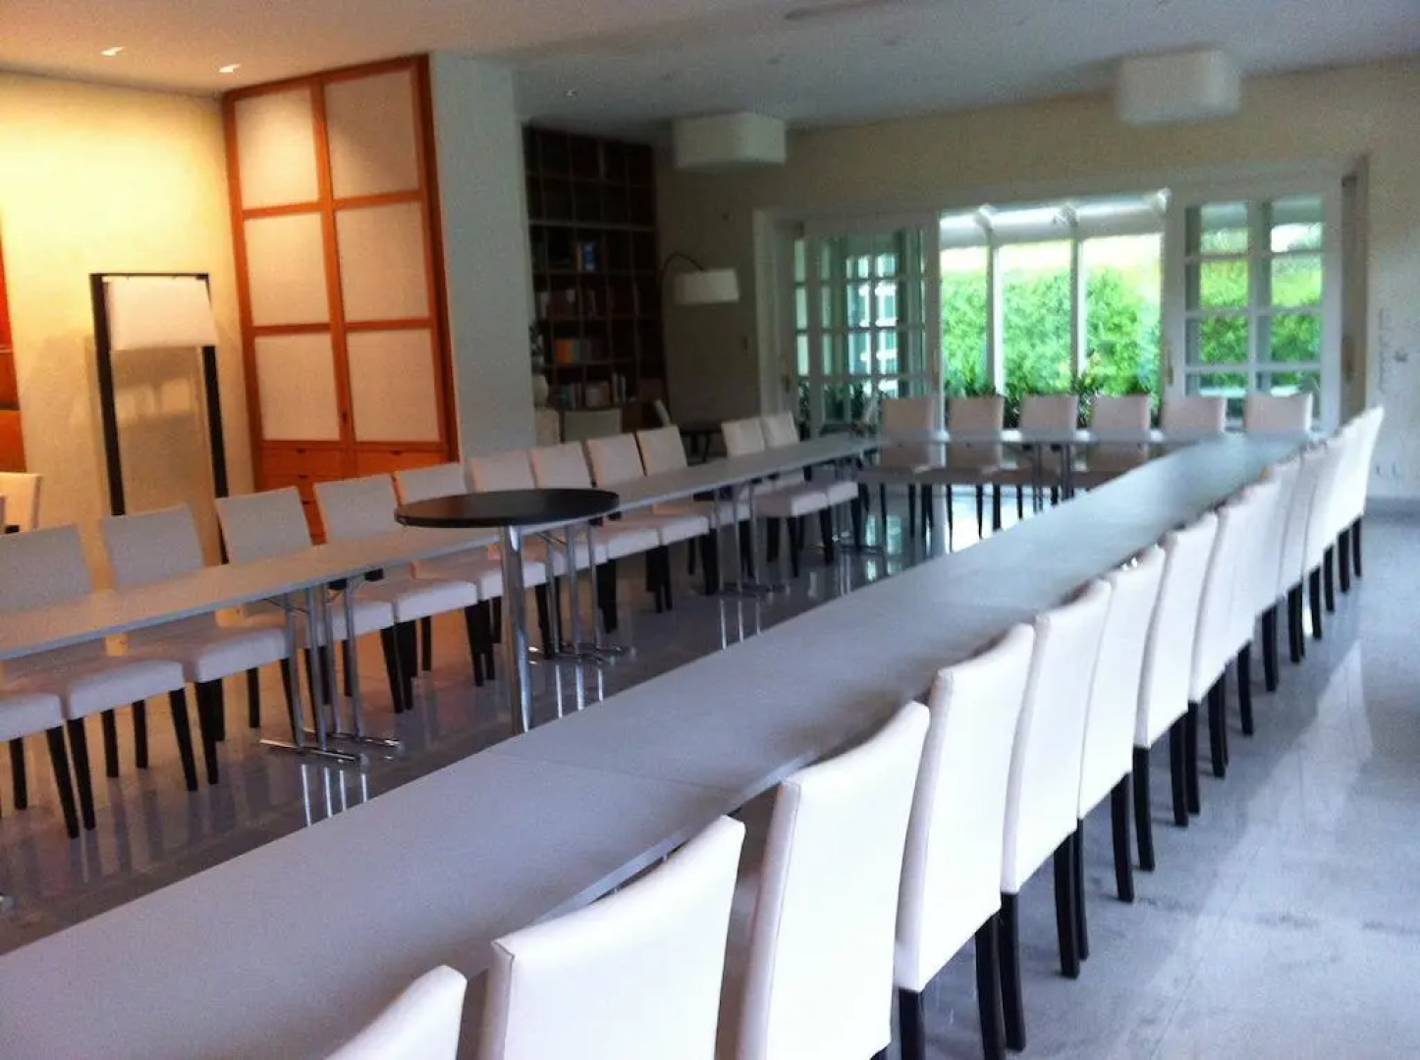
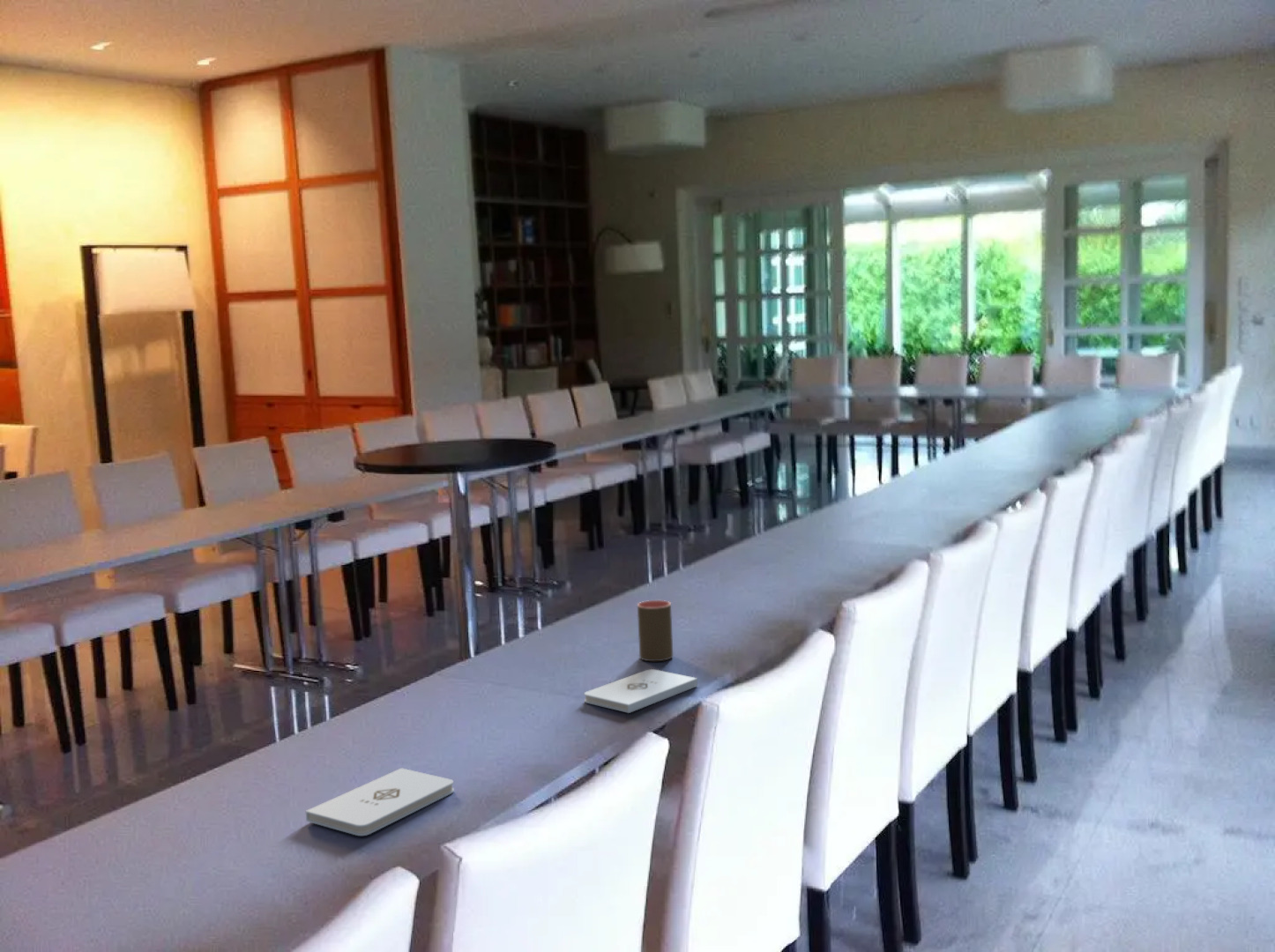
+ notepad (640, 689)
+ cup (655, 630)
+ notepad (383, 800)
